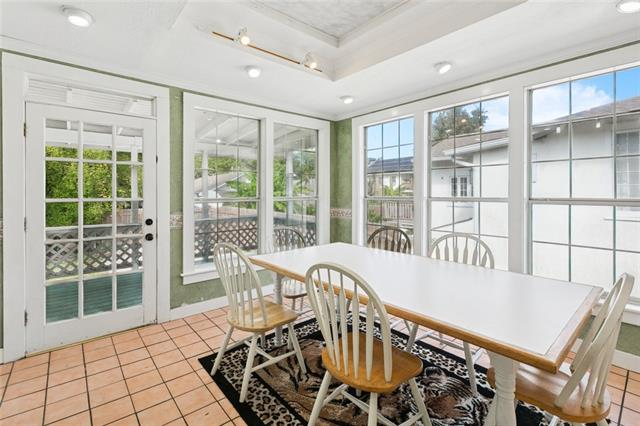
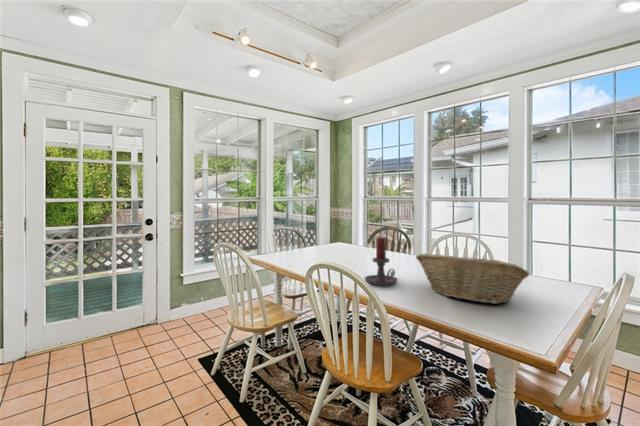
+ fruit basket (467, 273)
+ candle holder (383, 258)
